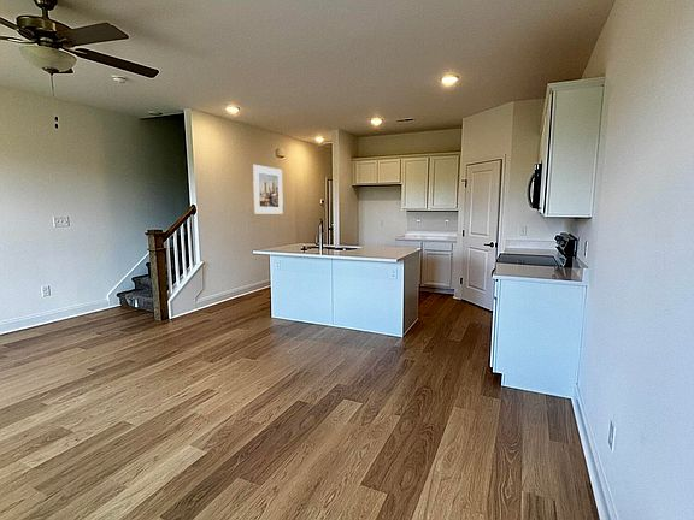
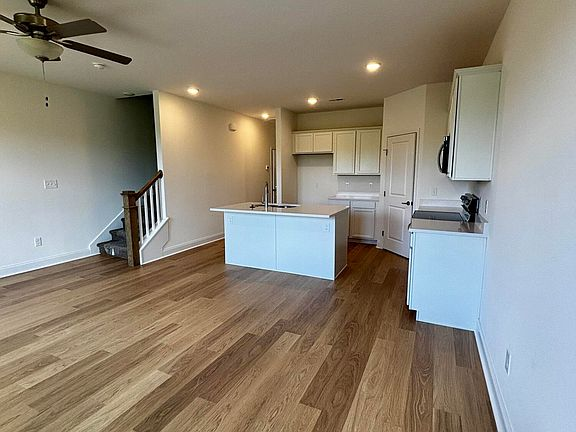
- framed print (269, 190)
